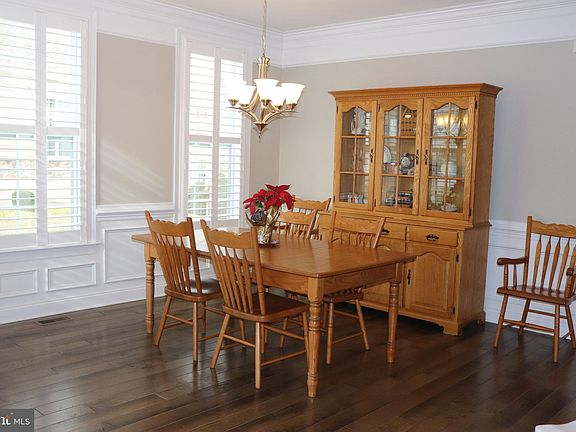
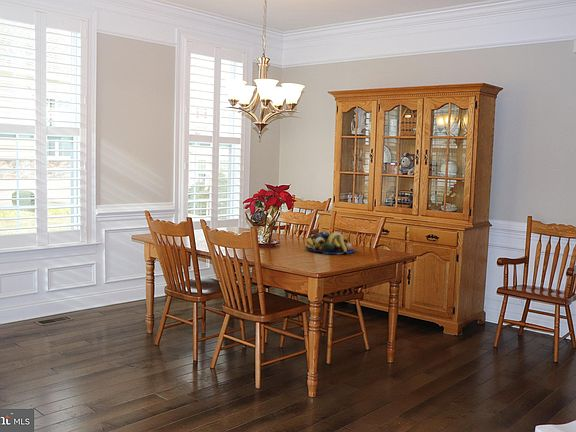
+ fruit bowl (330, 241)
